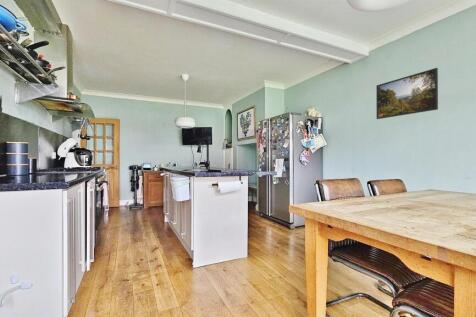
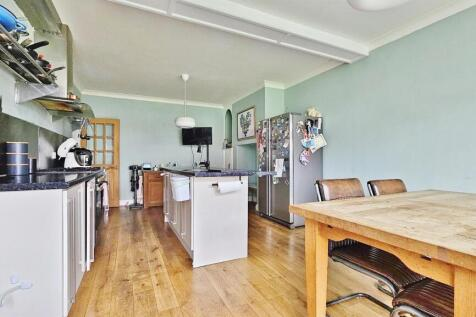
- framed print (403, 96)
